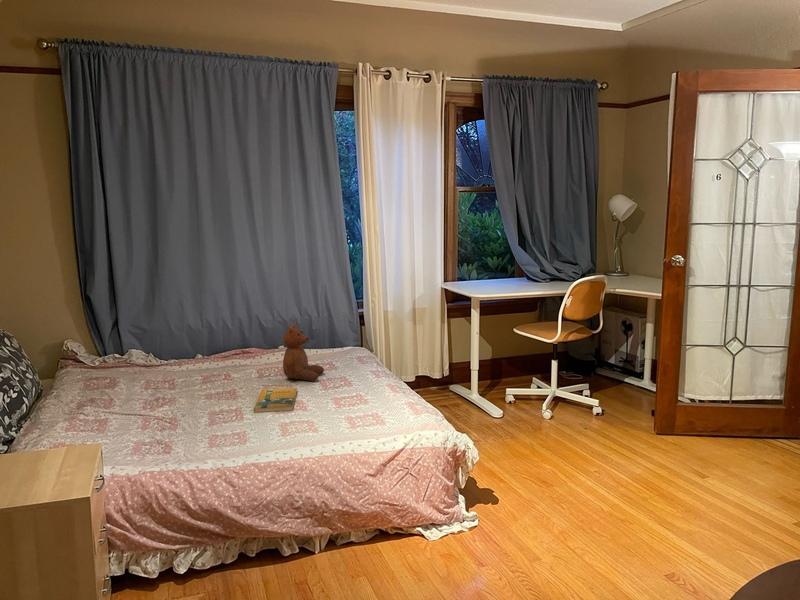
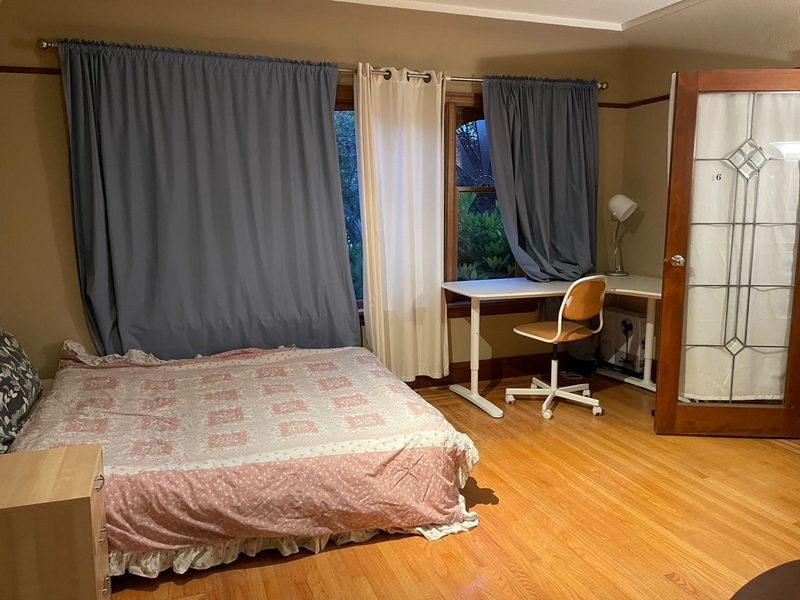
- booklet (276, 399)
- teddy bear (302, 350)
